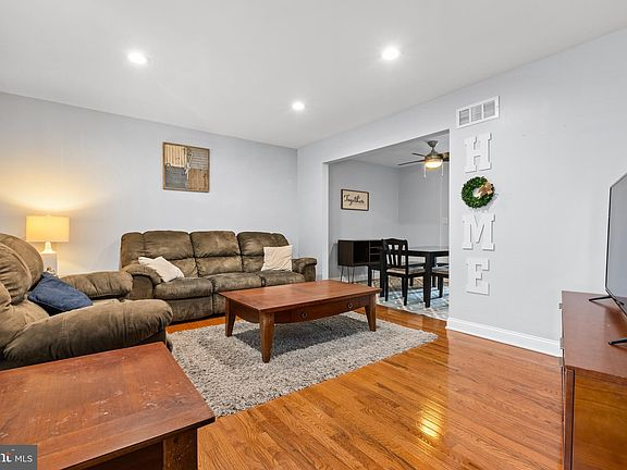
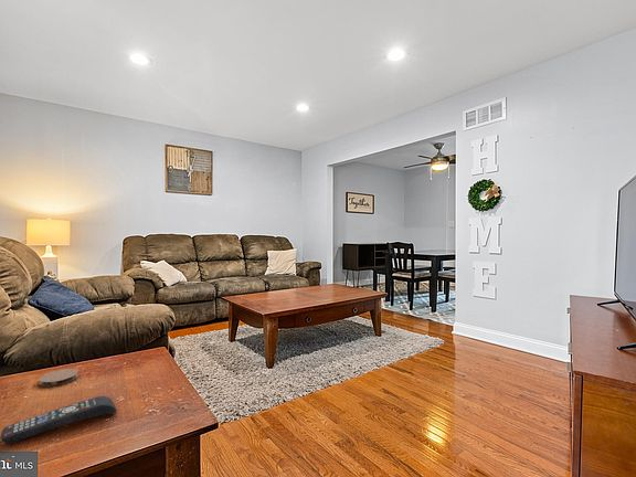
+ coaster (59, 377)
+ remote control (63, 416)
